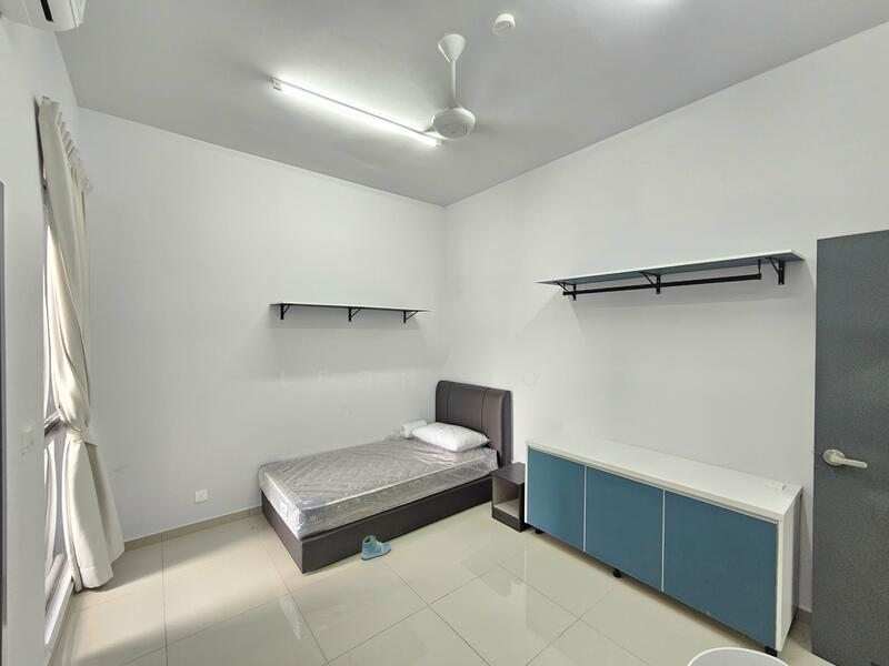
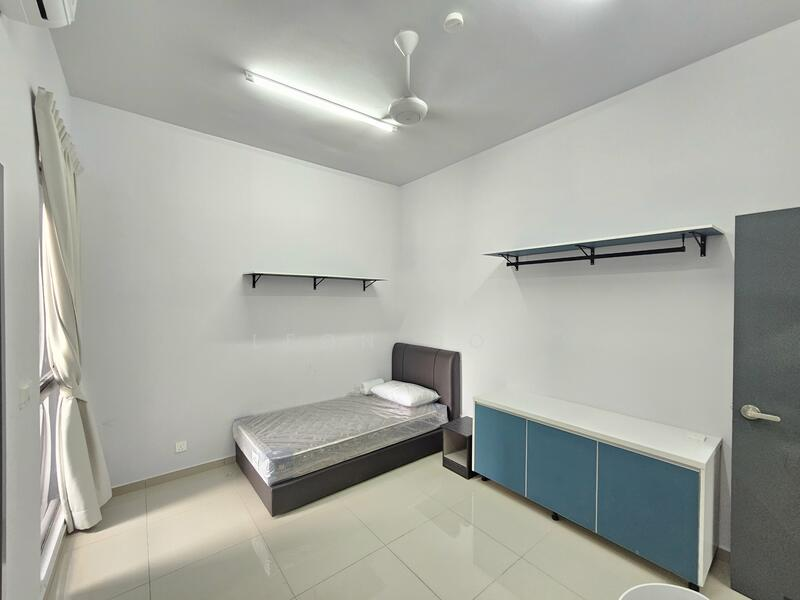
- sneaker (376, 543)
